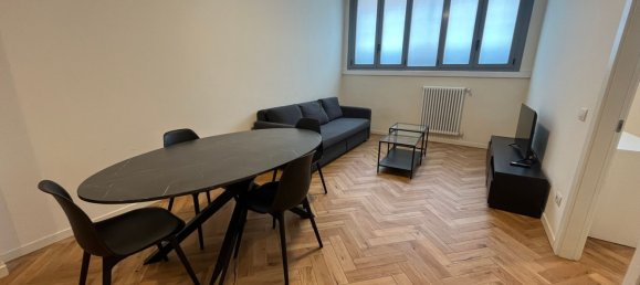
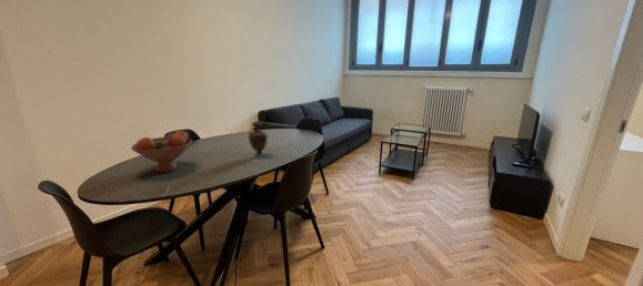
+ vase (258, 137)
+ fruit bowl (164, 151)
